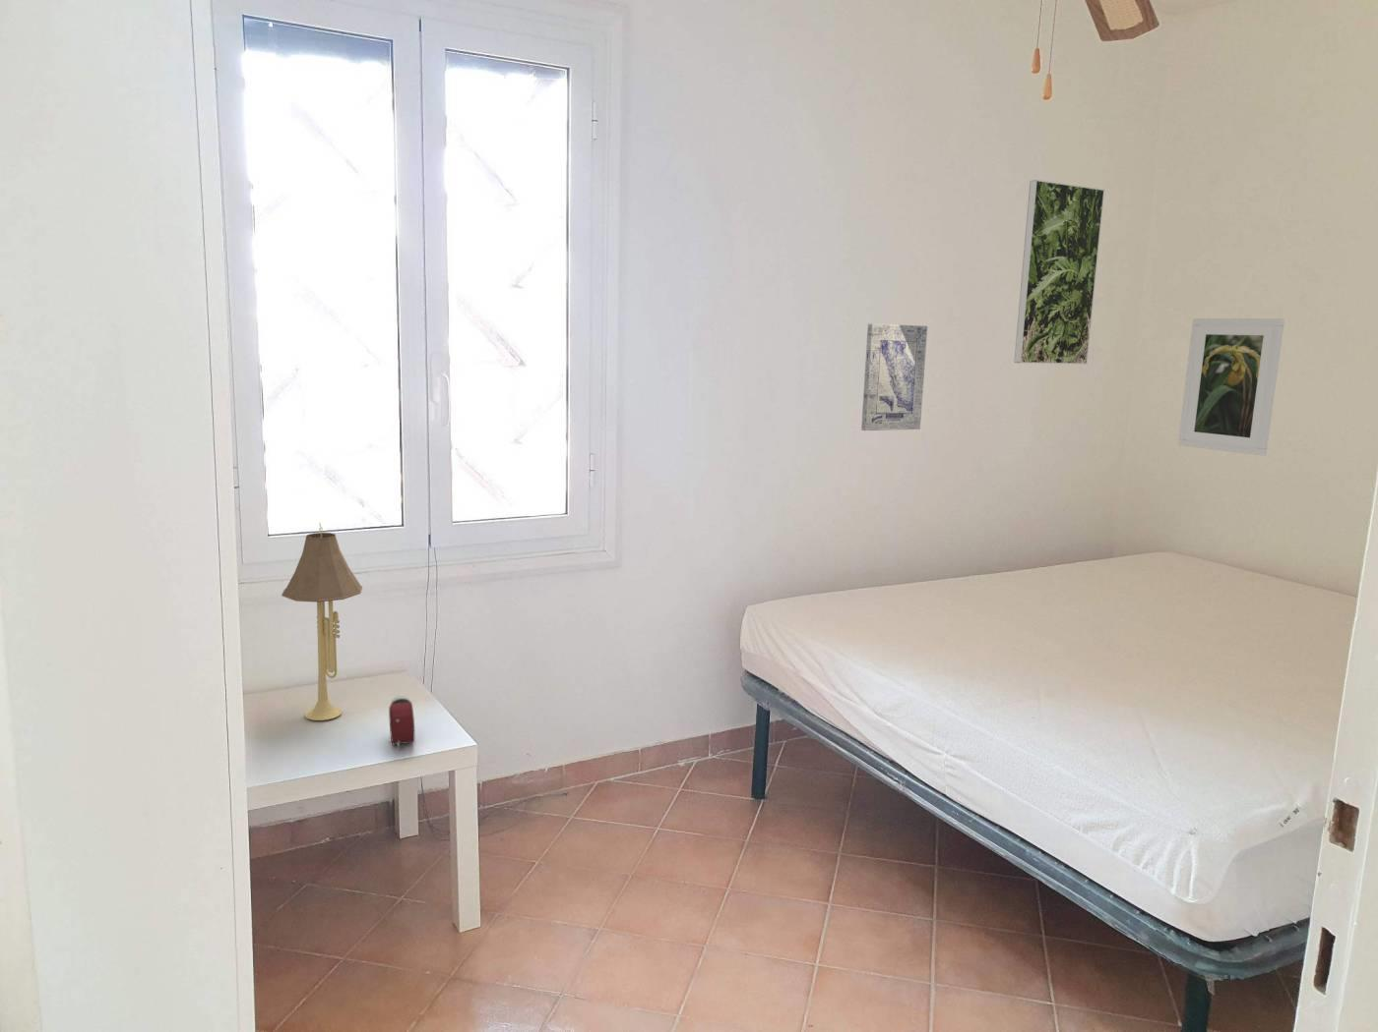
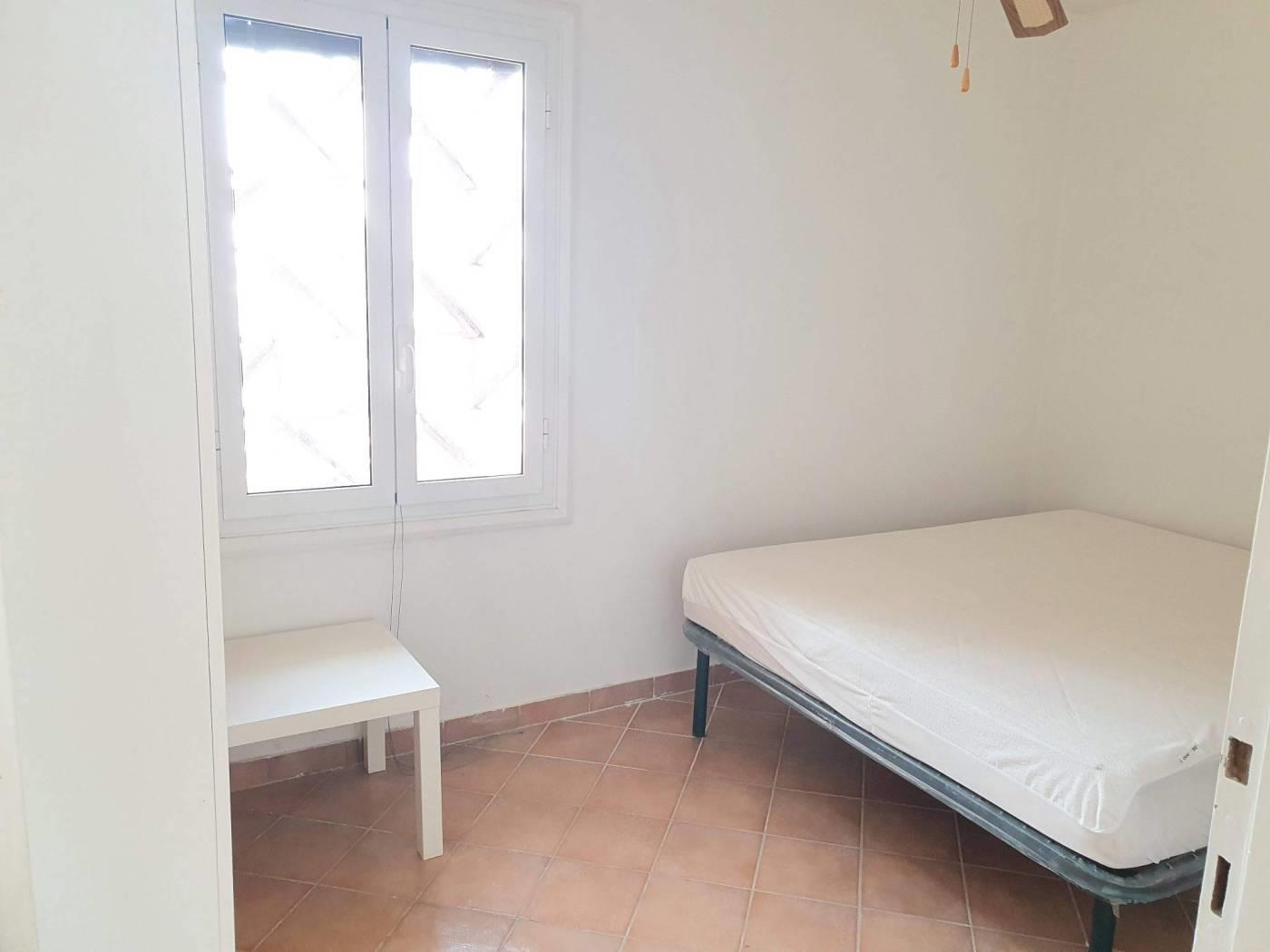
- alarm clock (401, 721)
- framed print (1059, 275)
- table lamp (323, 618)
- wall art (894, 377)
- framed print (1228, 385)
